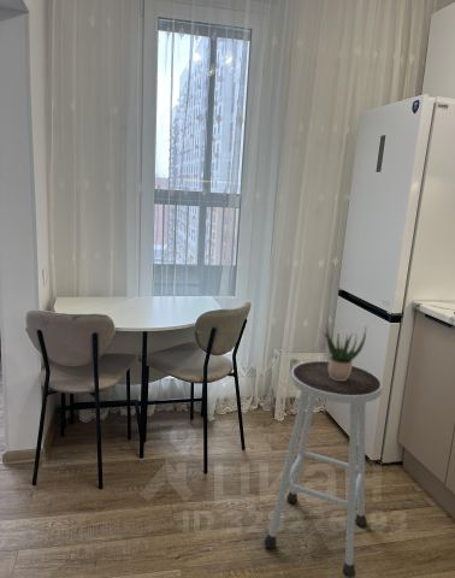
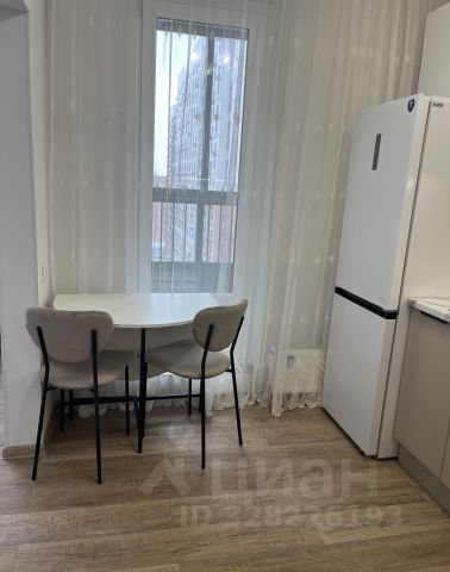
- stool (326, 458)
- potted plant (342, 349)
